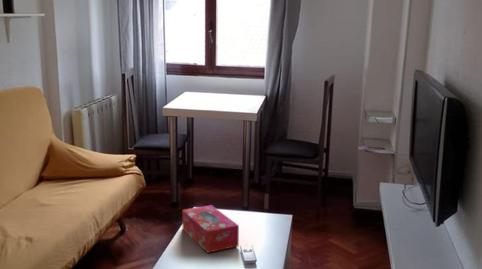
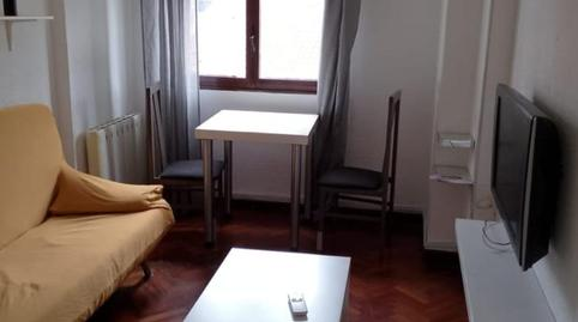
- tissue box (209, 227)
